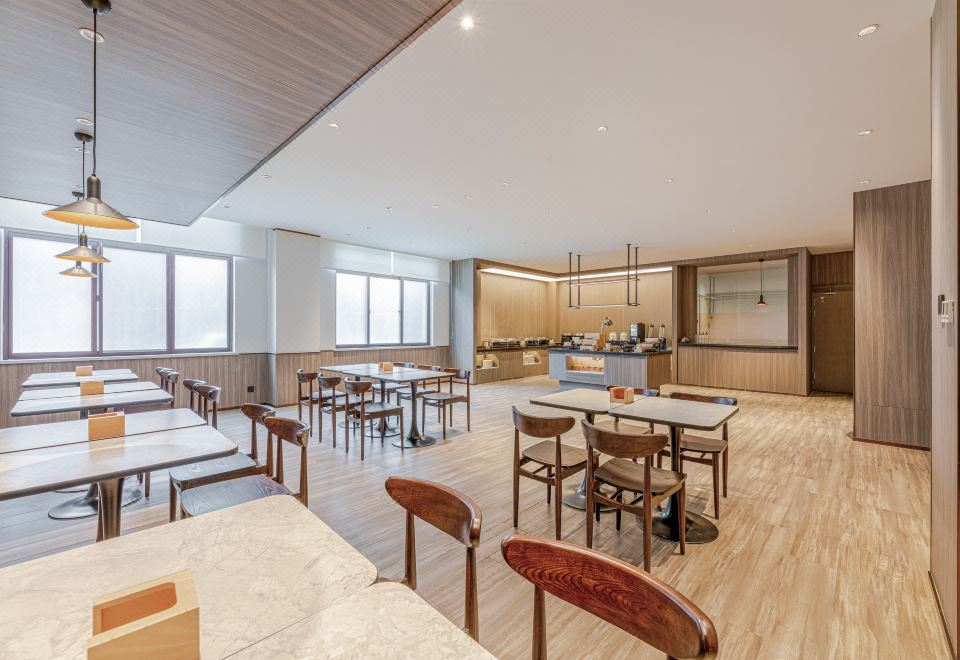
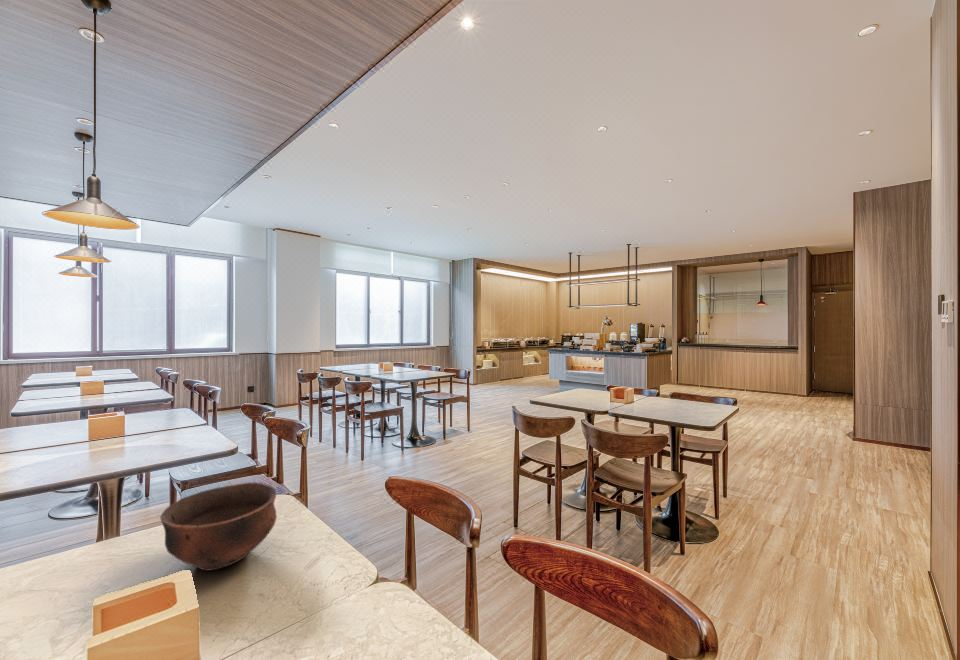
+ bowl (221, 529)
